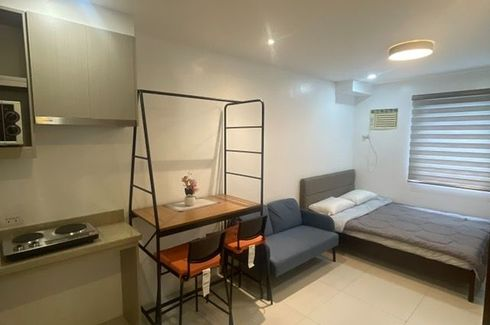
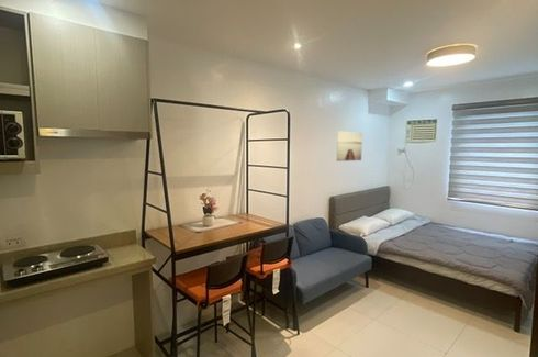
+ wall art (349, 146)
